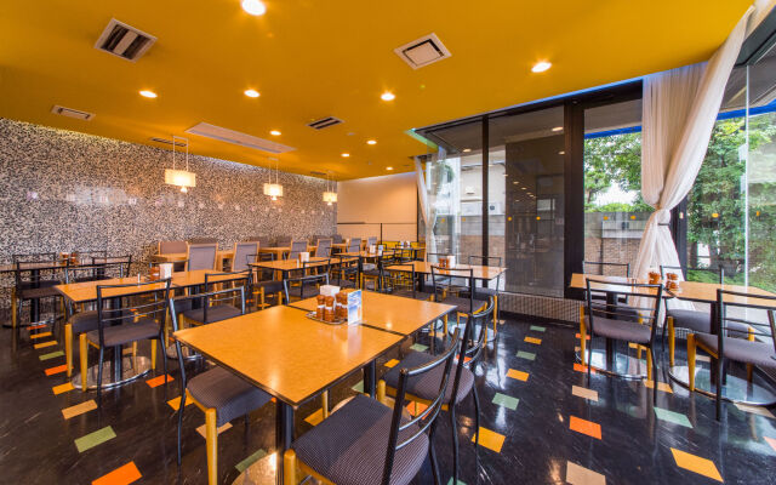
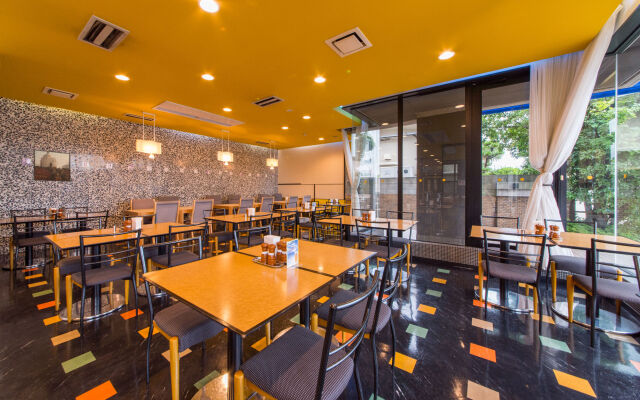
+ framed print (52, 166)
